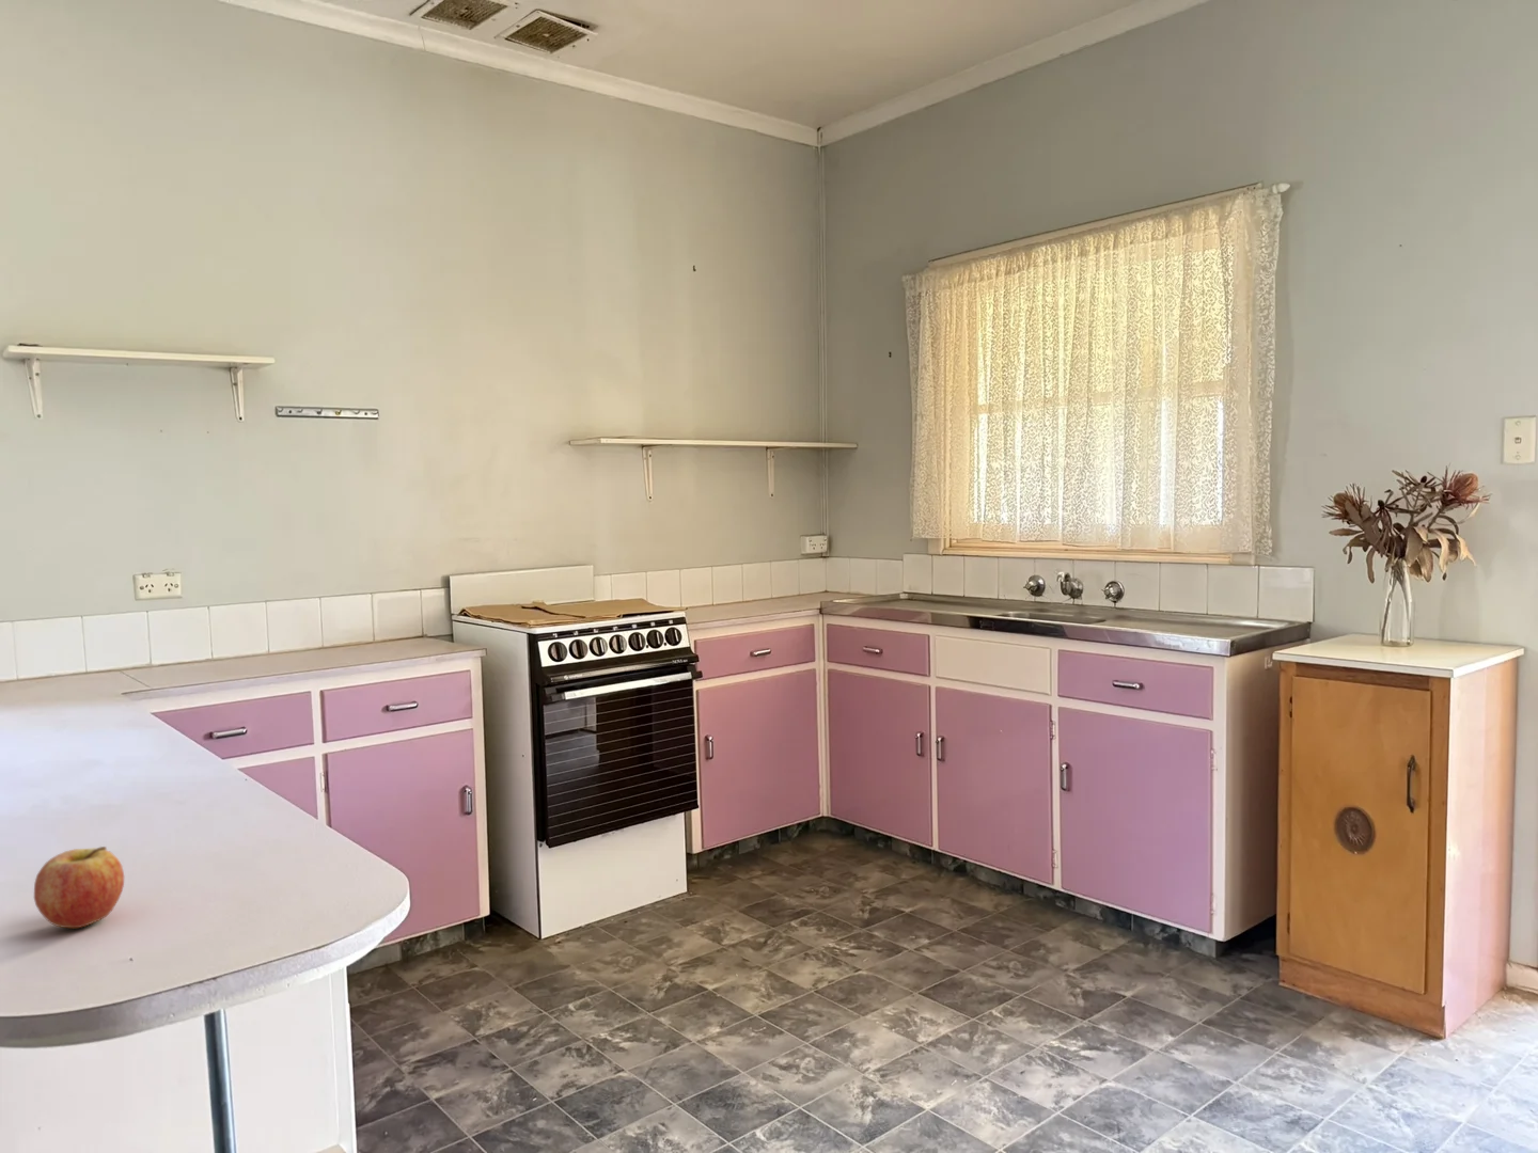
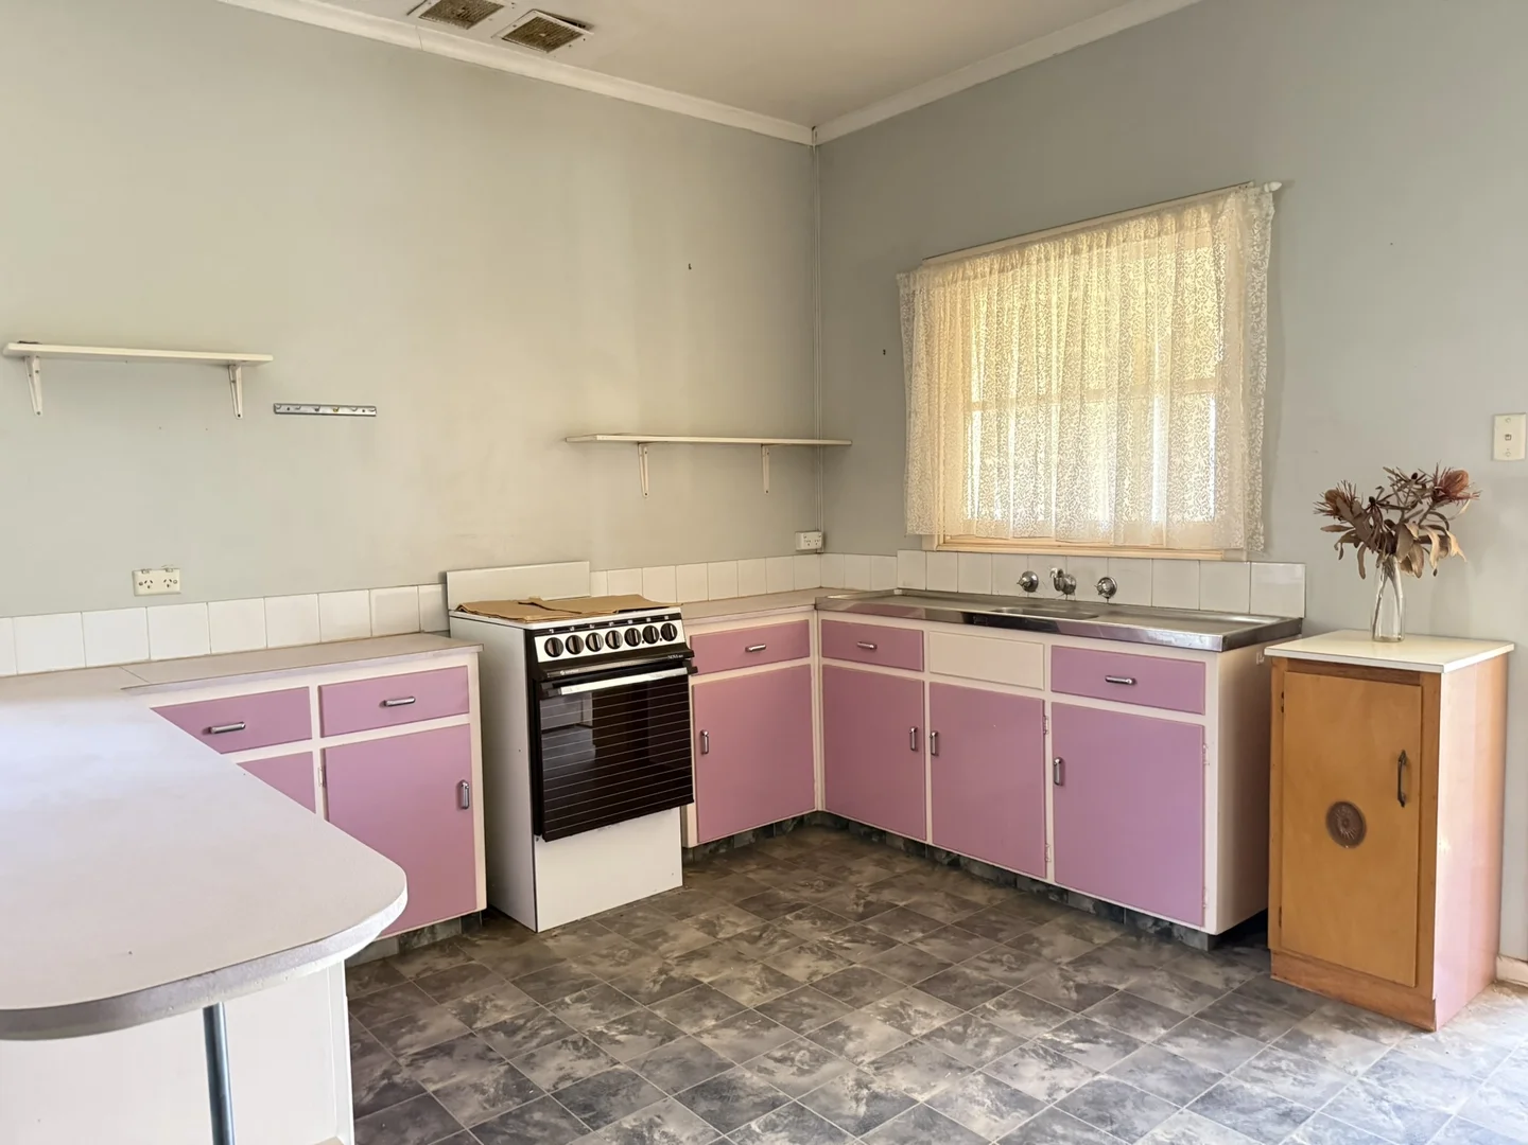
- fruit (79, 885)
